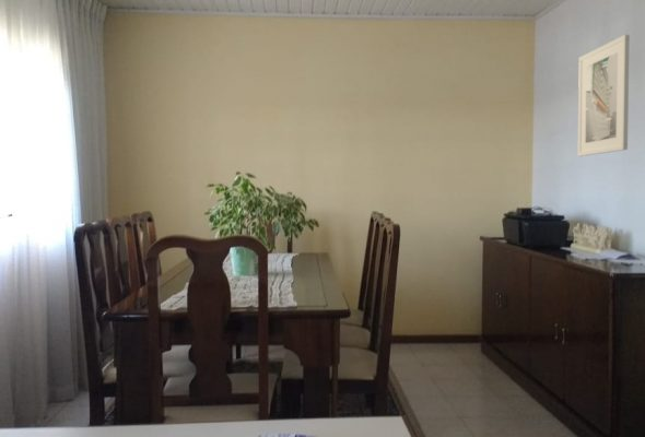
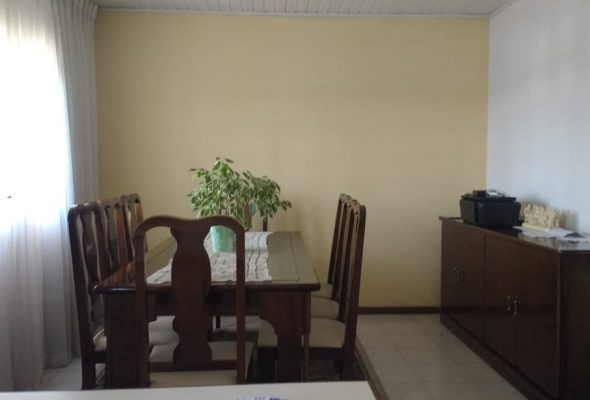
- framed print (601, 99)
